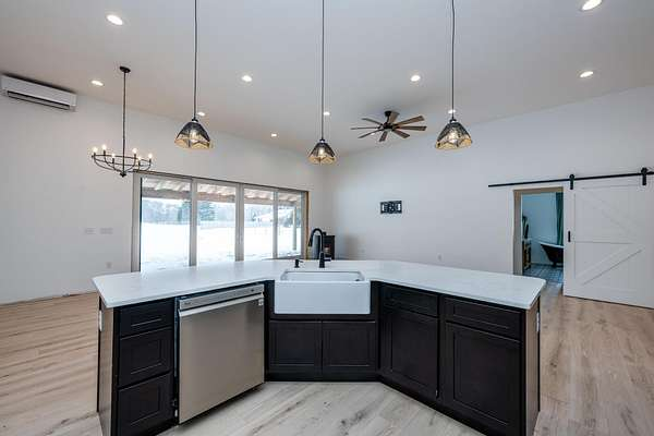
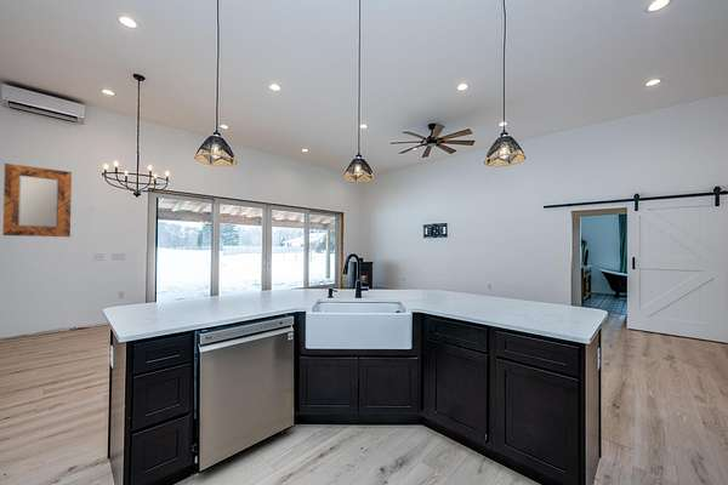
+ home mirror (39, 201)
